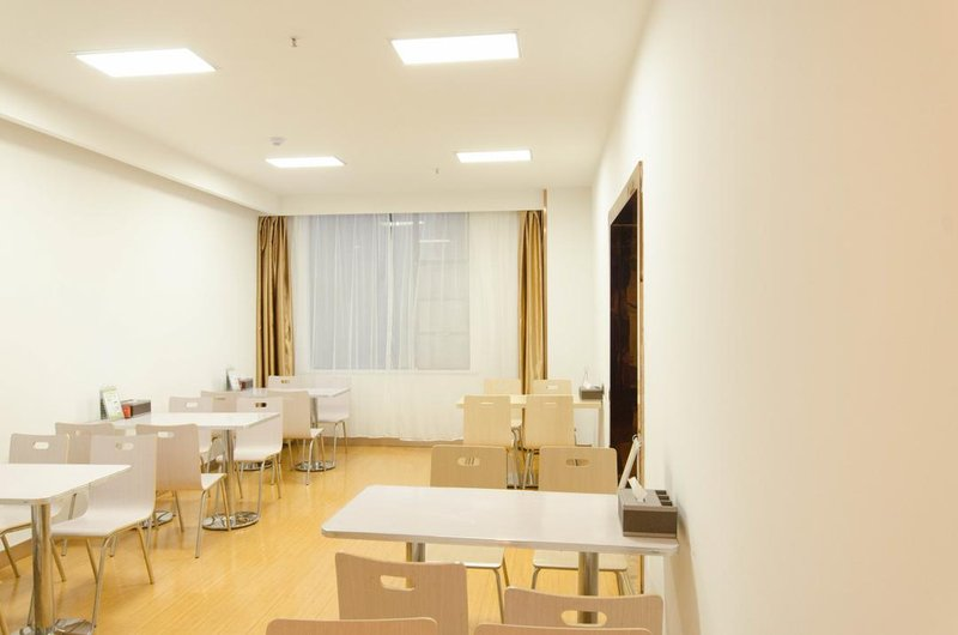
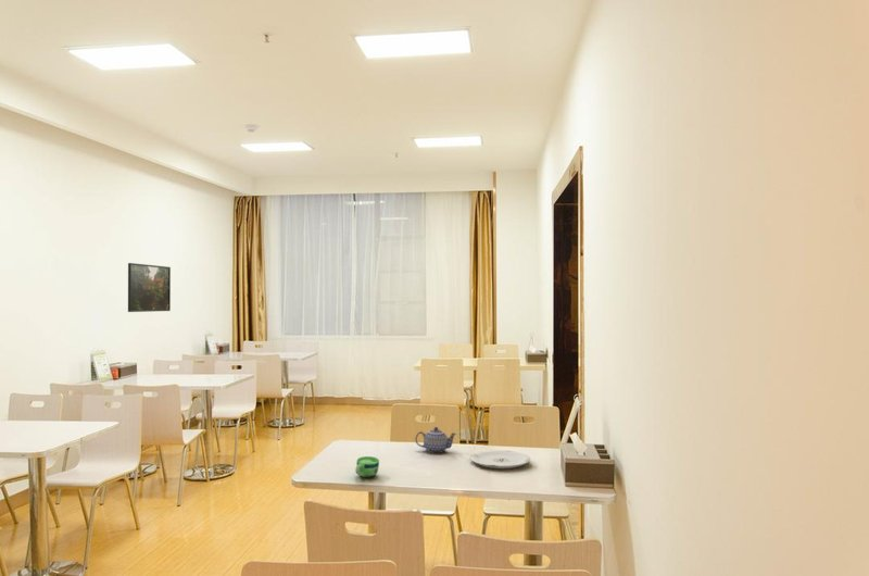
+ teapot (436, 439)
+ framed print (150, 288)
+ plate (500, 460)
+ cup (366, 468)
